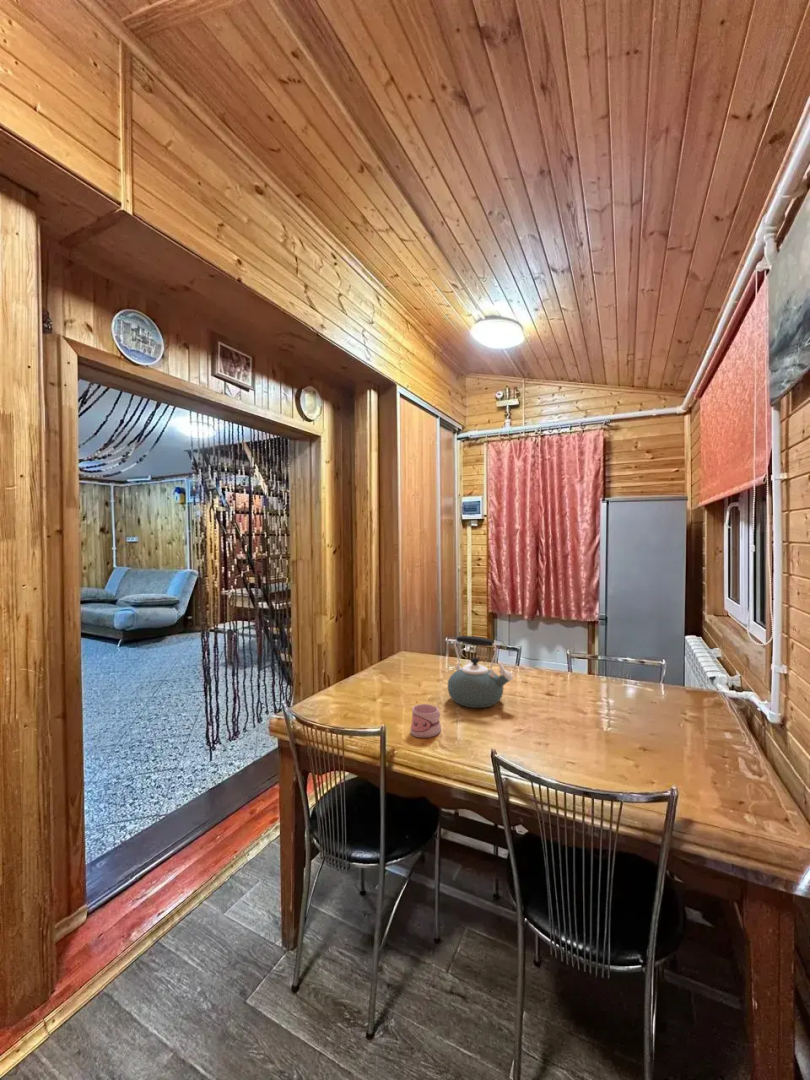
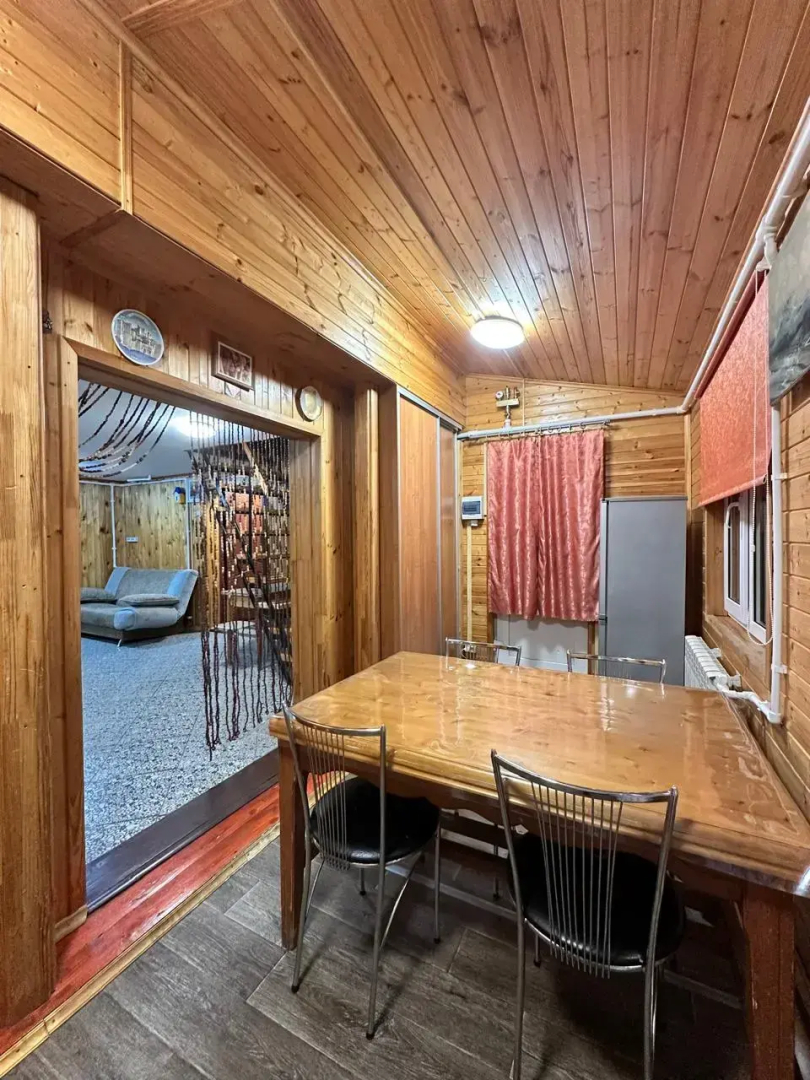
- kettle (480, 669)
- mug (427, 719)
